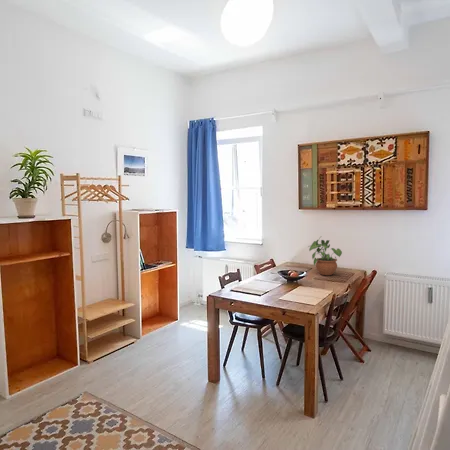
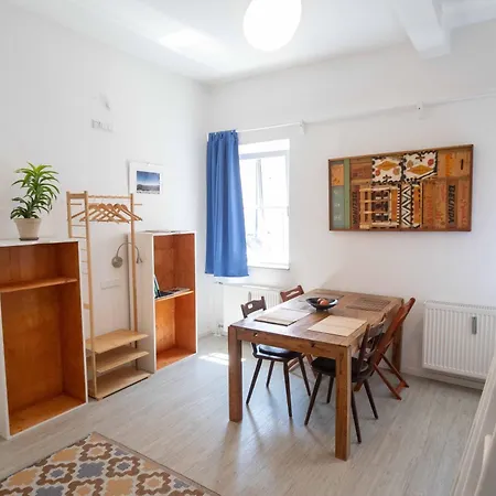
- potted plant (323, 255)
